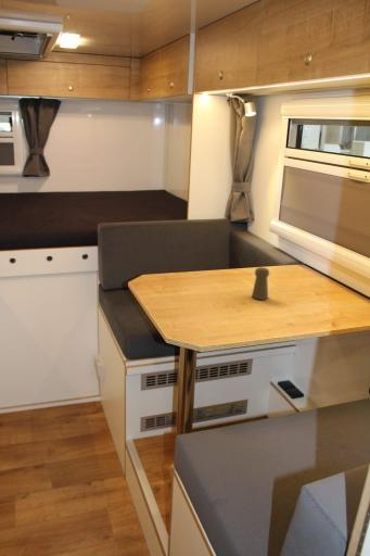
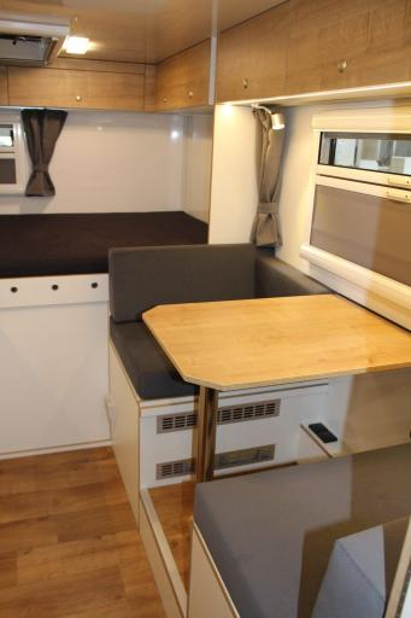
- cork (260, 282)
